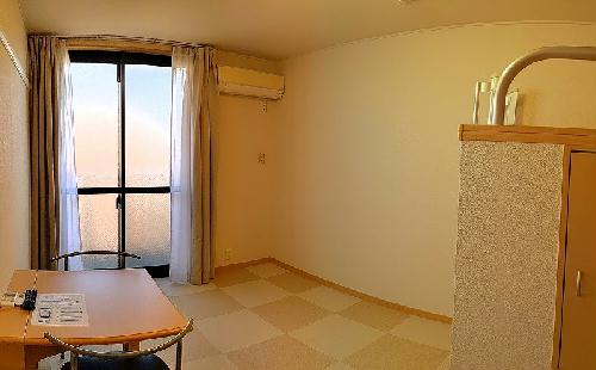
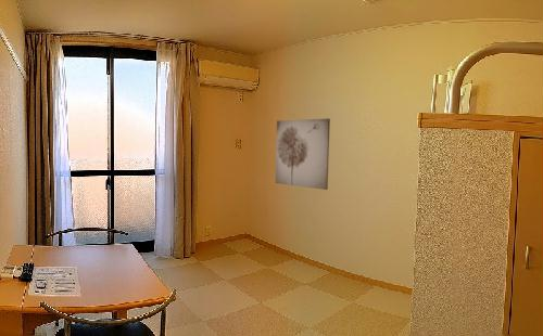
+ wall art (300, 153)
